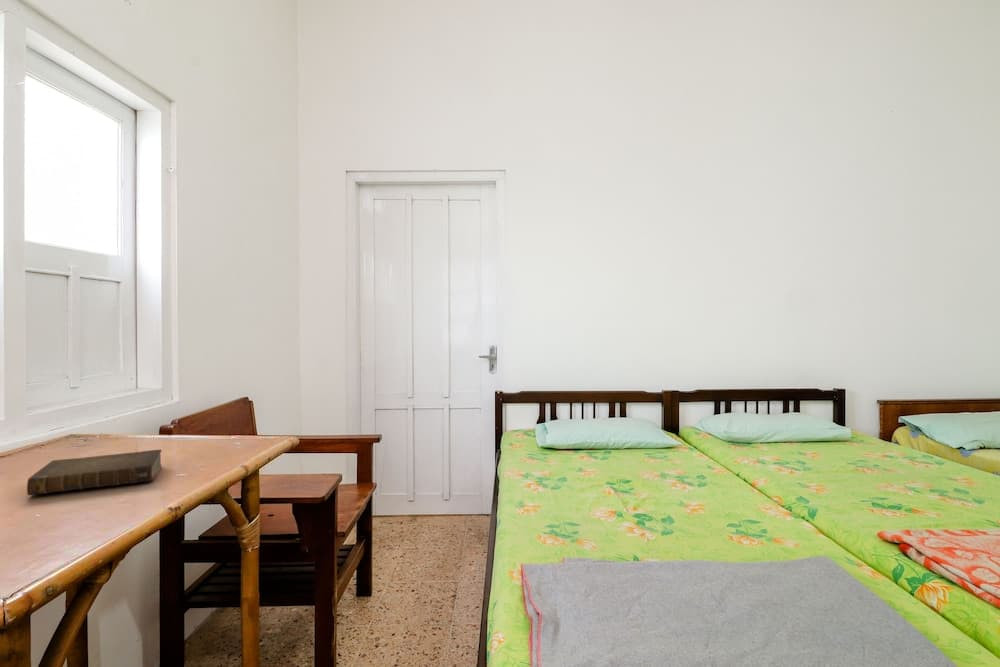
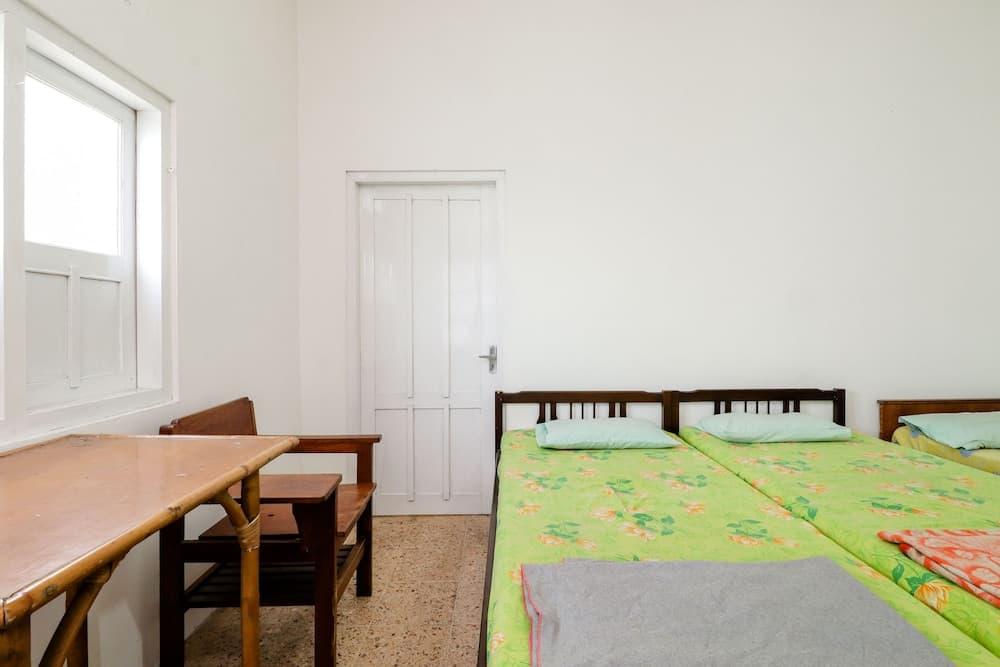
- book (101, 470)
